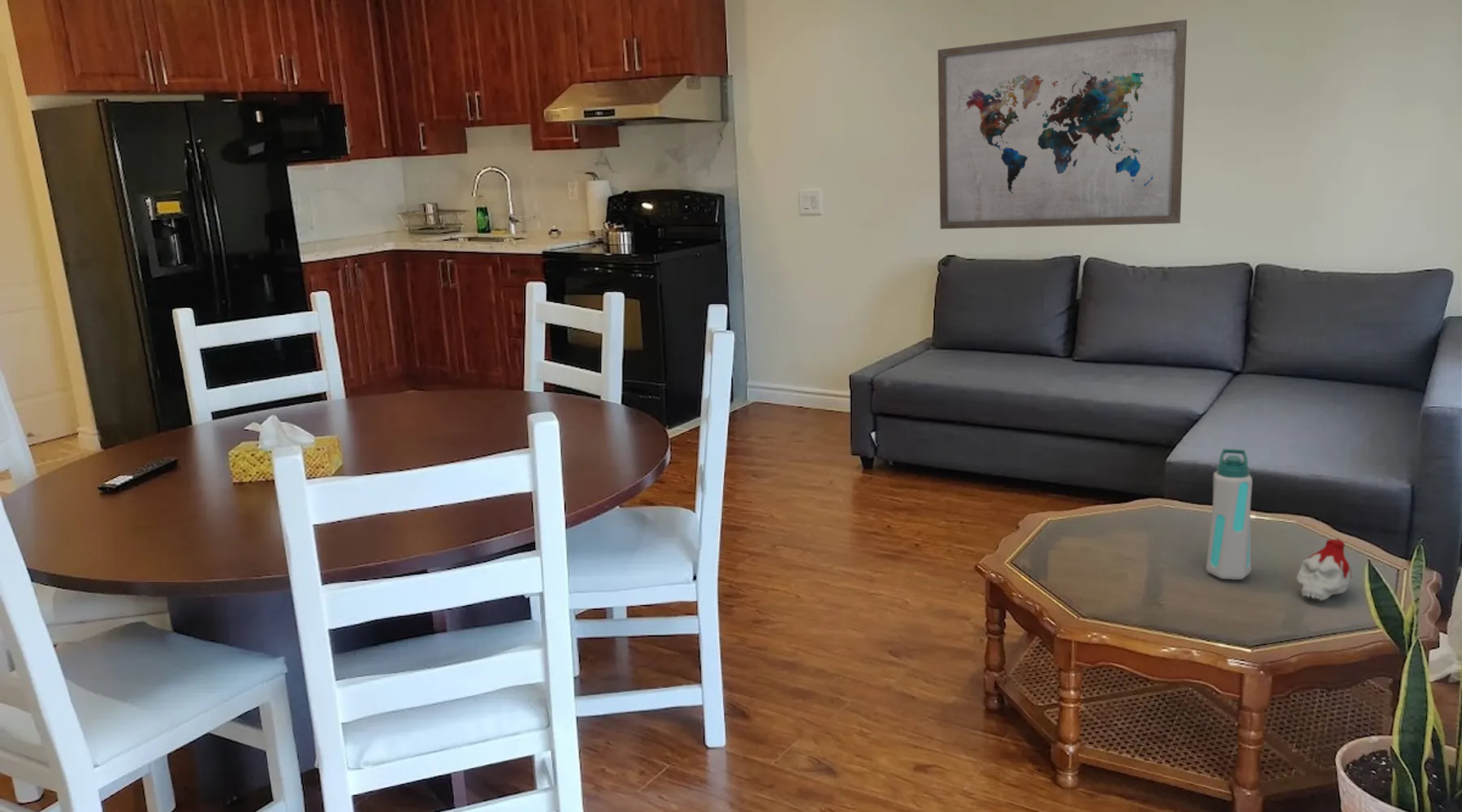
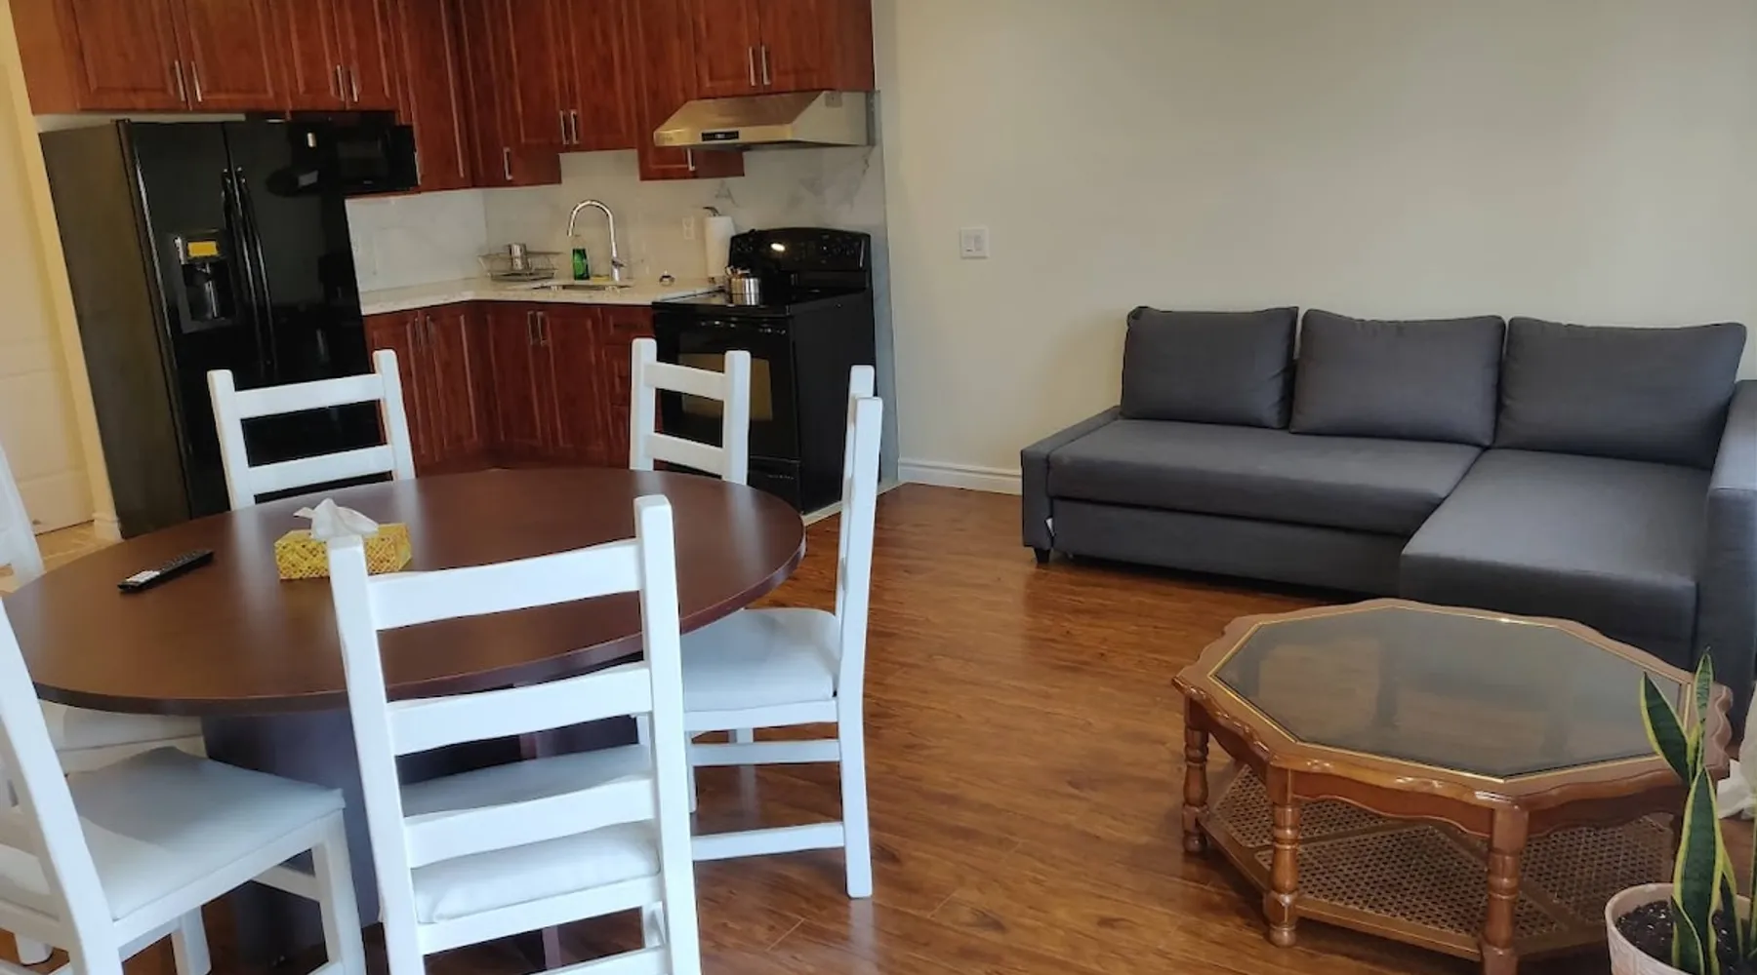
- water bottle (1230, 514)
- candle (1325, 569)
- wall art (1053, 132)
